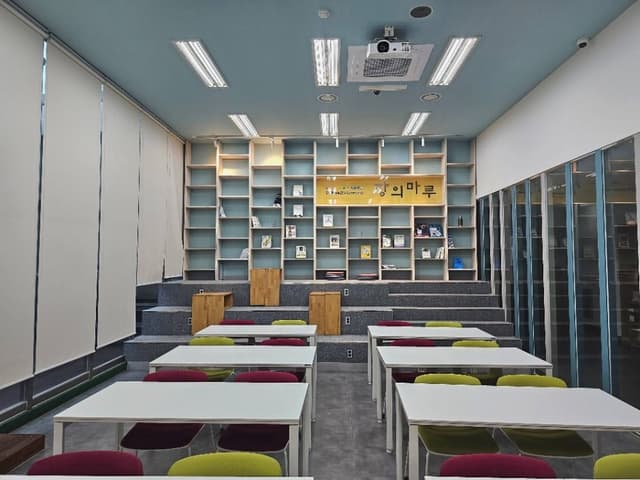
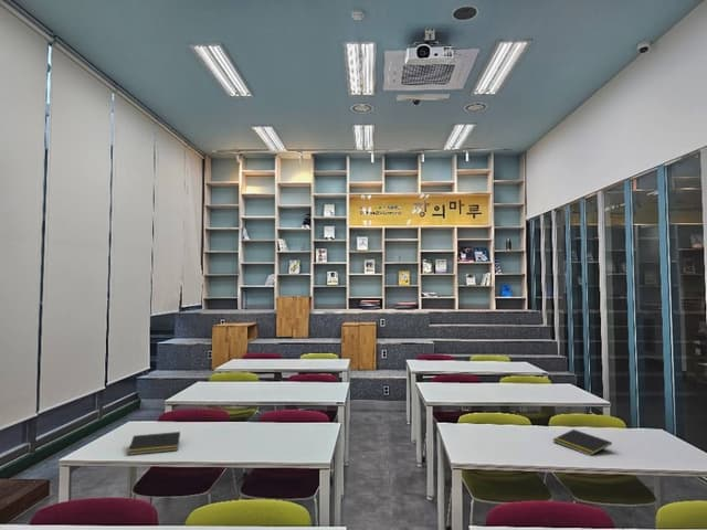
+ notepad (581, 442)
+ notepad (155, 443)
